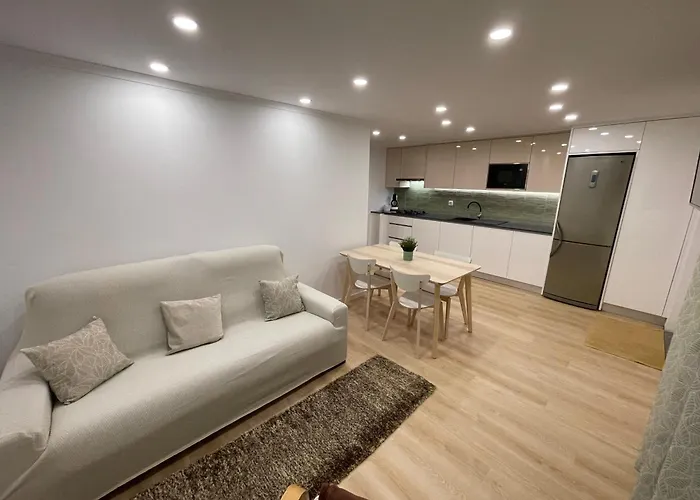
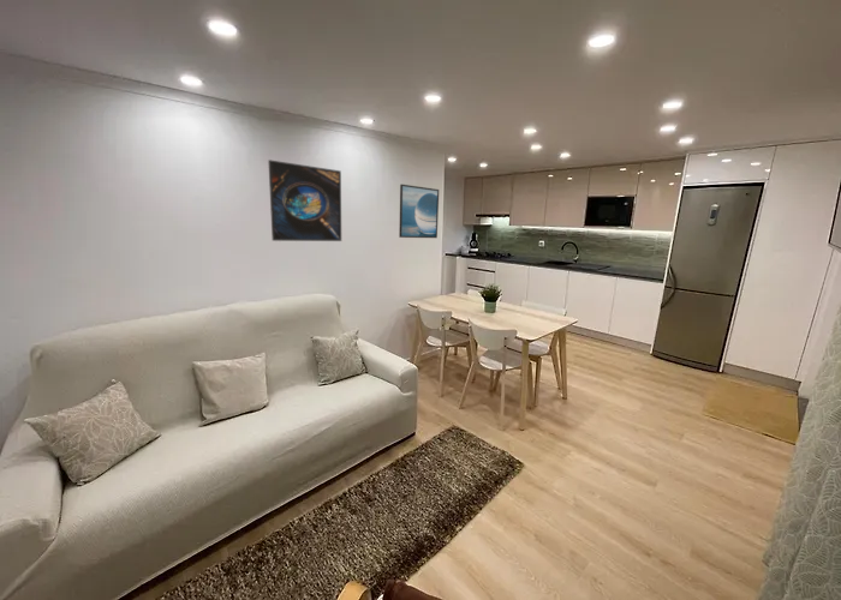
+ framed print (419, 212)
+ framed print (308, 204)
